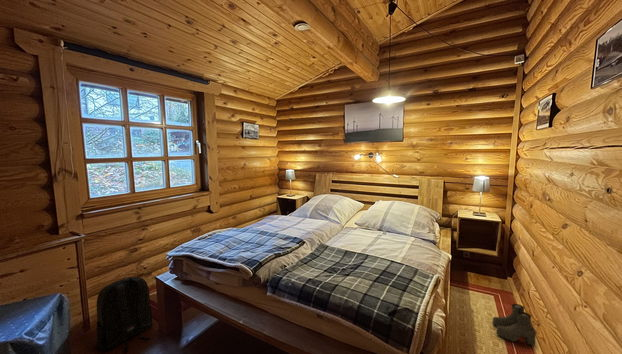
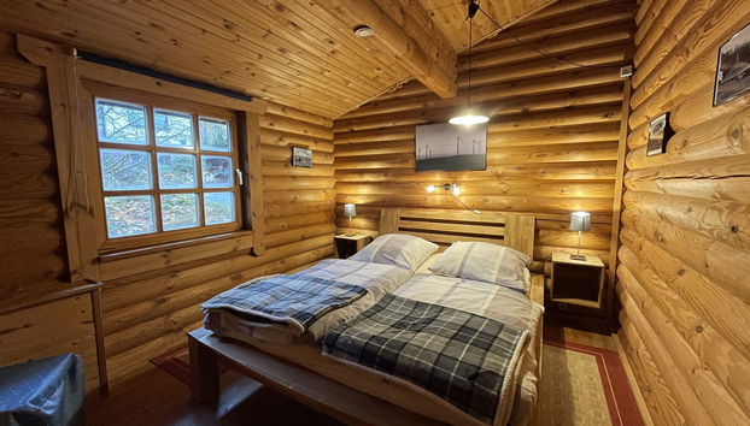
- backpack (126, 307)
- boots (513, 321)
